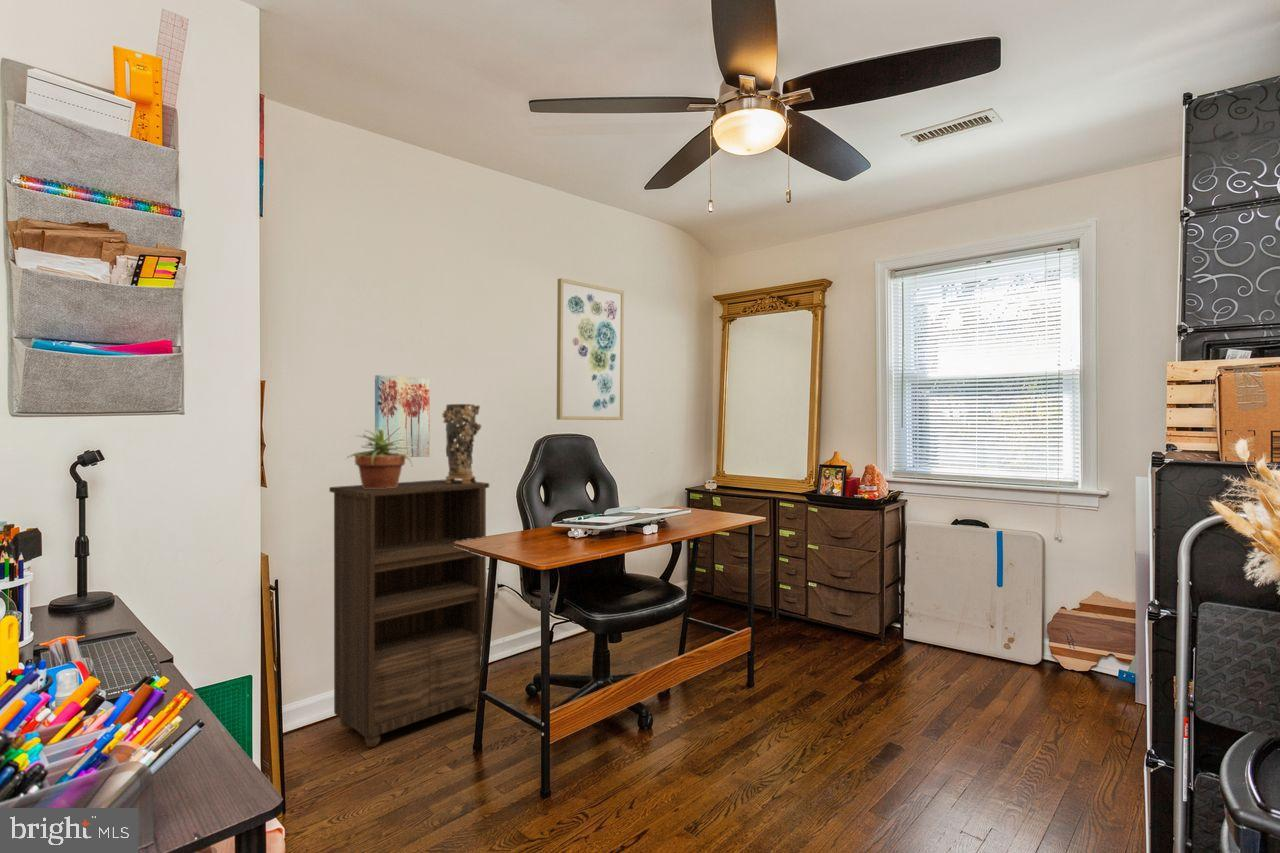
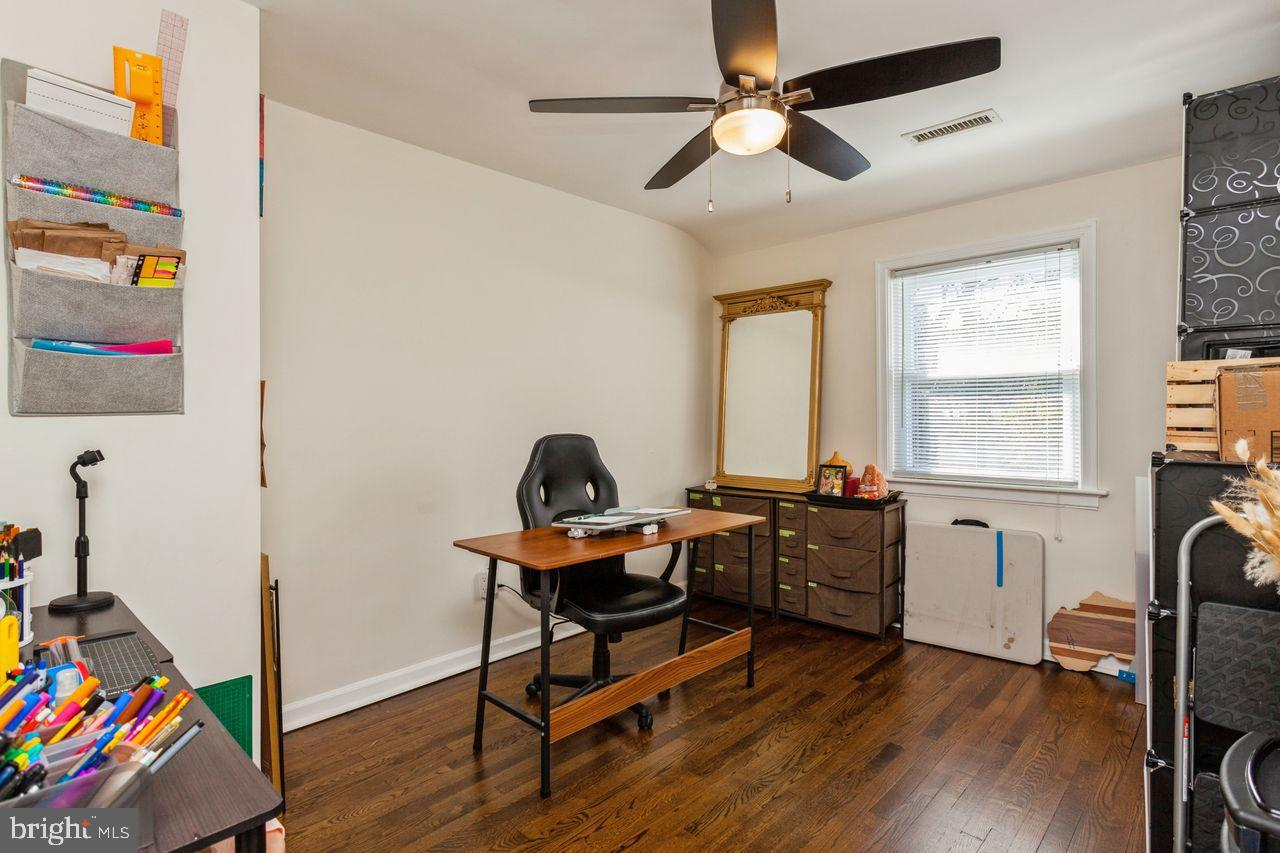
- wall art (591, 352)
- bookshelf (412, 601)
- decorative vase (462, 442)
- wall art (402, 416)
- potted plant (379, 456)
